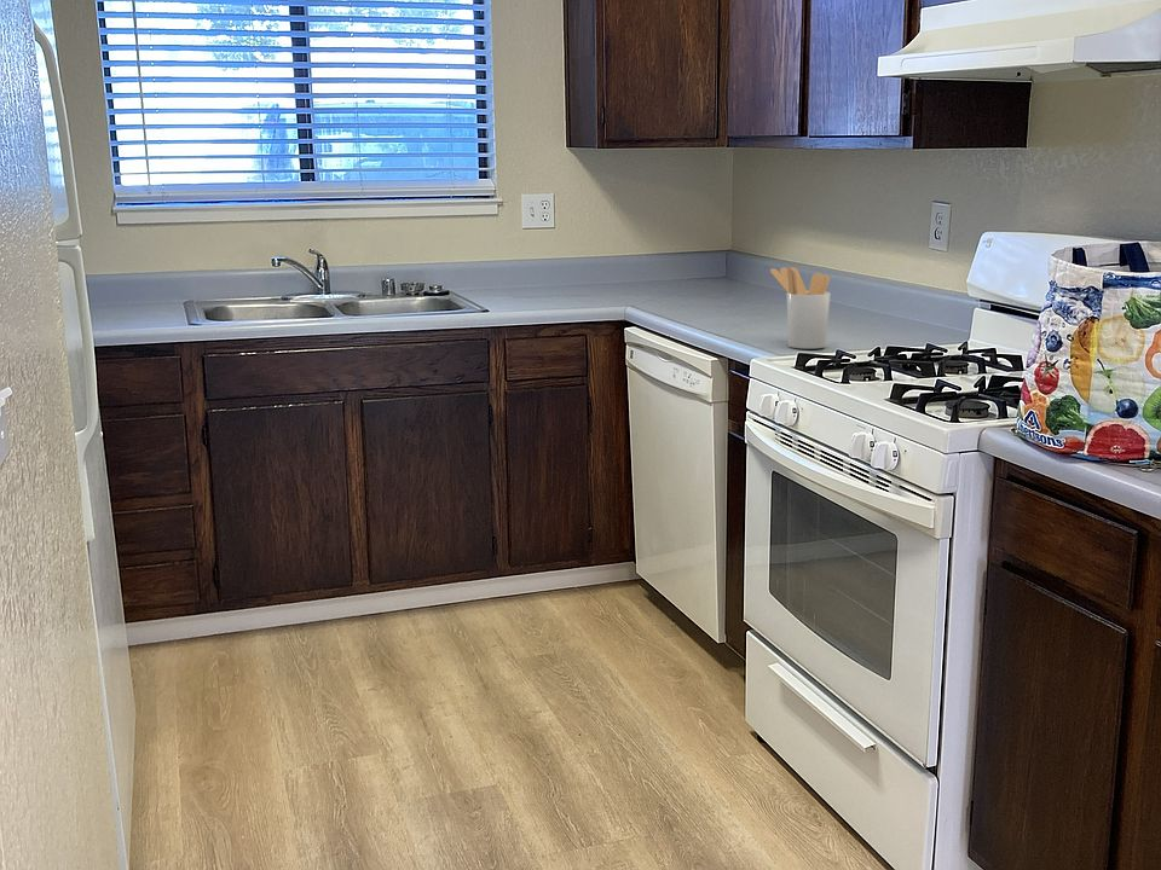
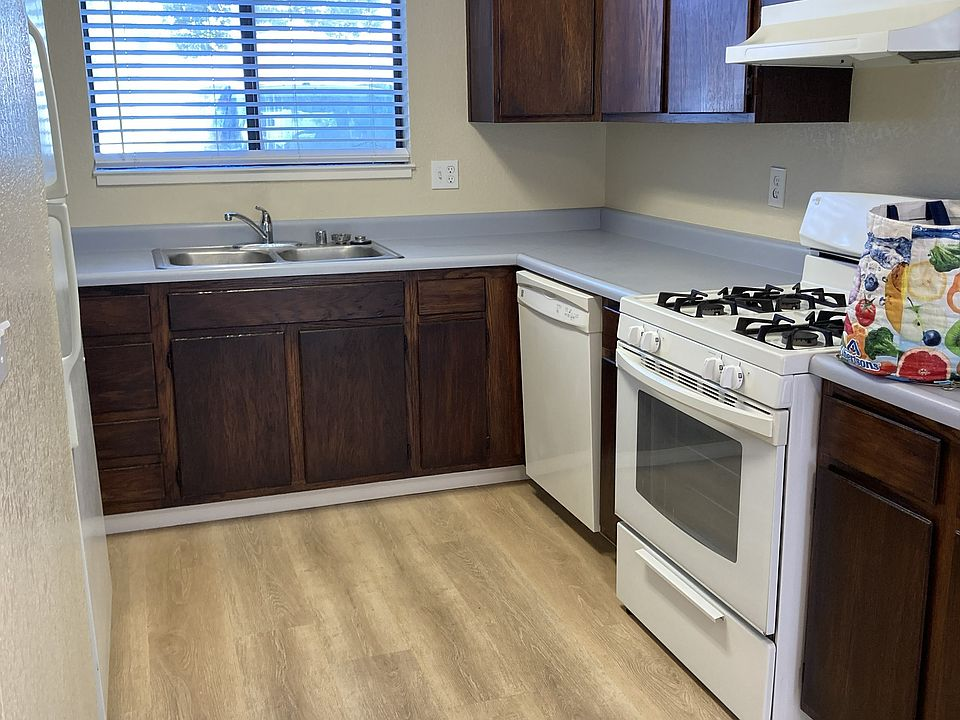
- utensil holder (799, 304)
